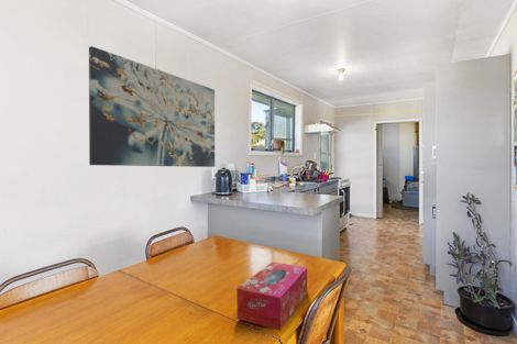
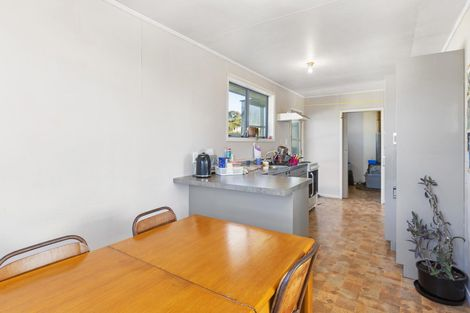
- tissue box (275, 290)
- wall art (165, 119)
